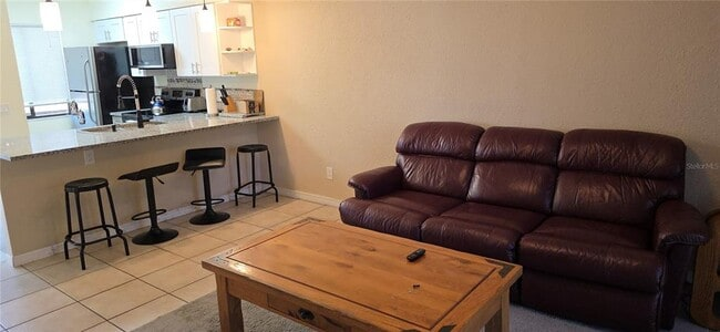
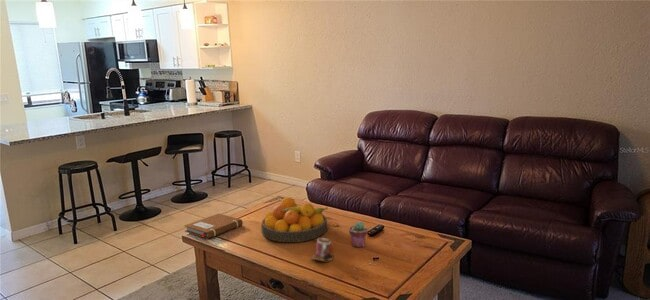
+ mug (322, 249)
+ potted succulent (358, 233)
+ fruit bowl (293, 216)
+ notebook (213, 225)
